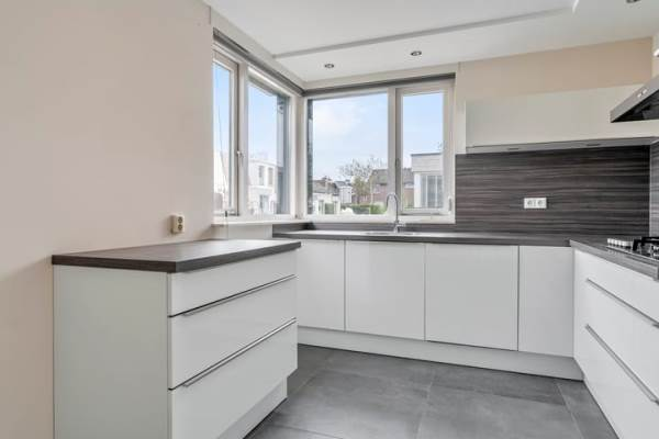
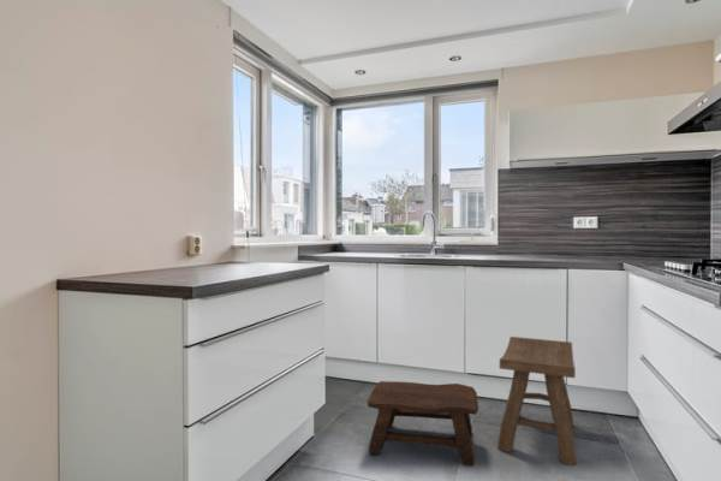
+ stool (423, 416)
+ stool (537, 393)
